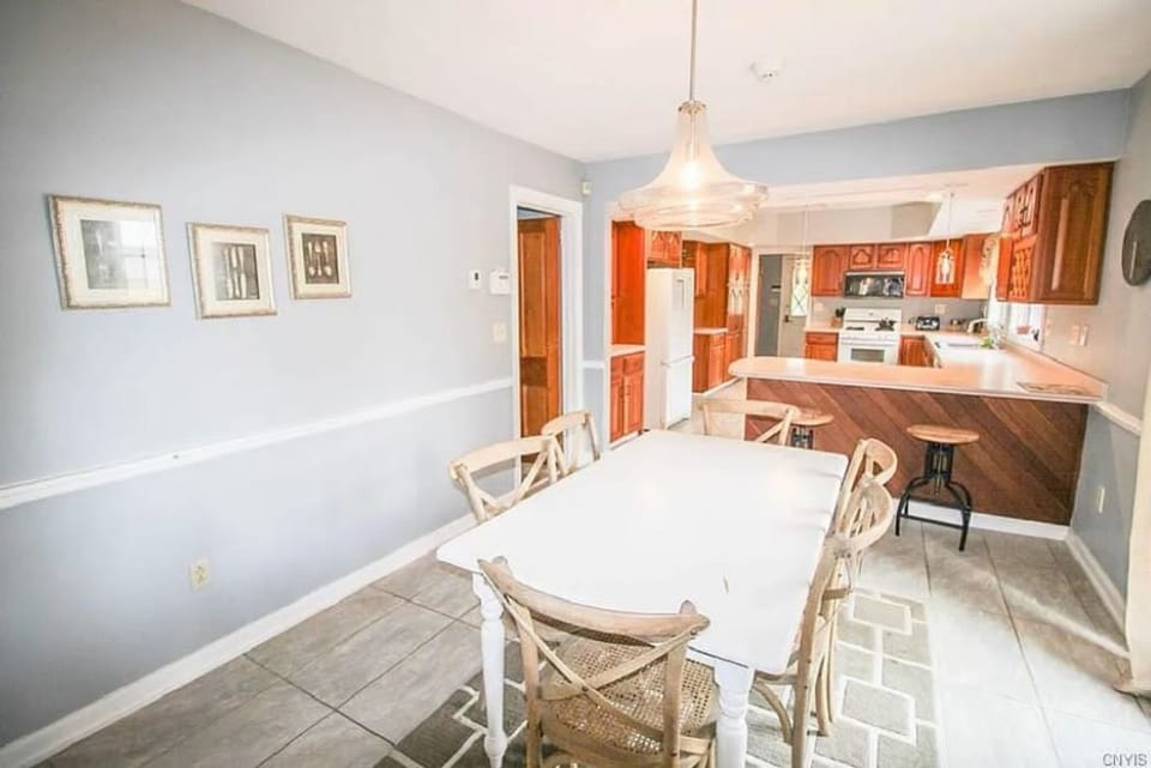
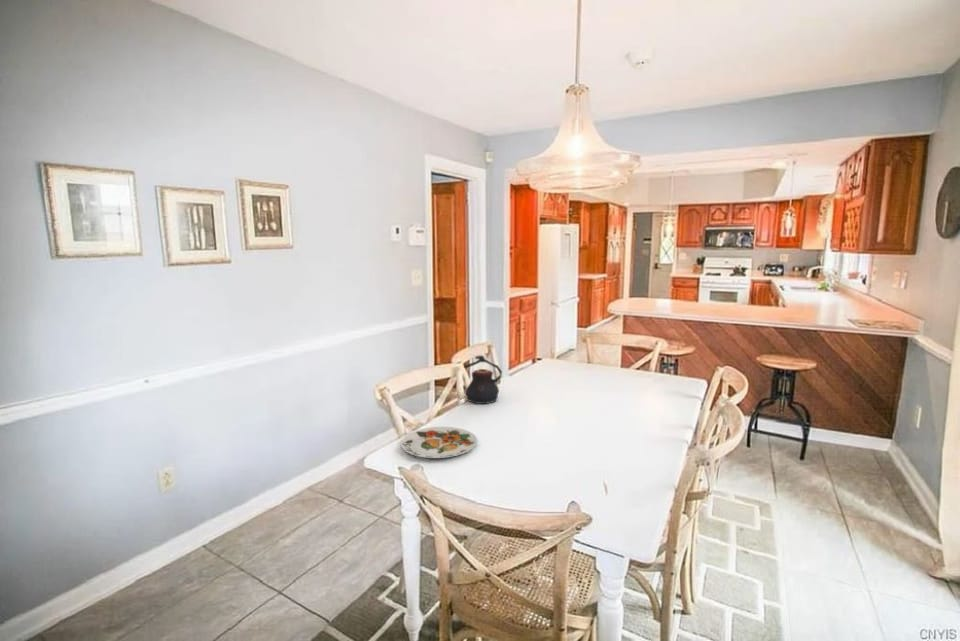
+ plate (439, 442)
+ teapot (483, 378)
